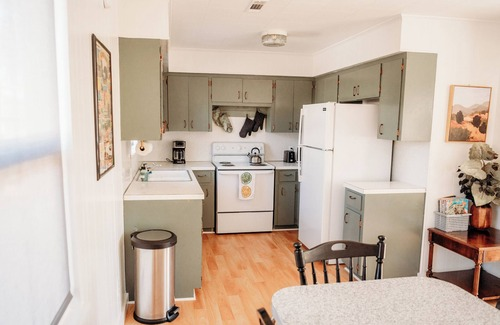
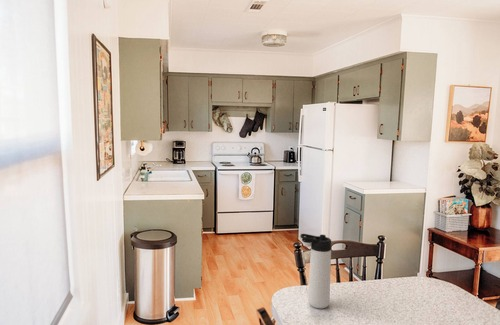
+ thermos bottle (314, 269)
